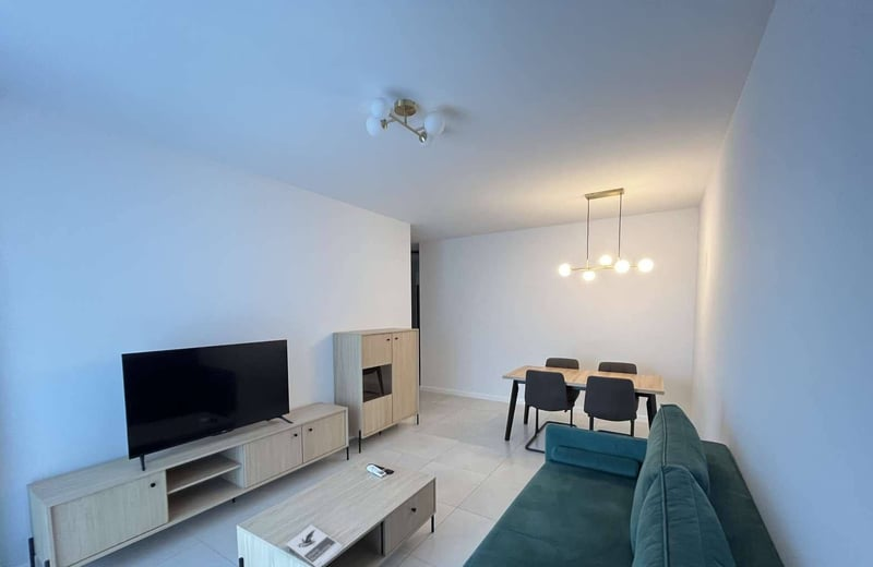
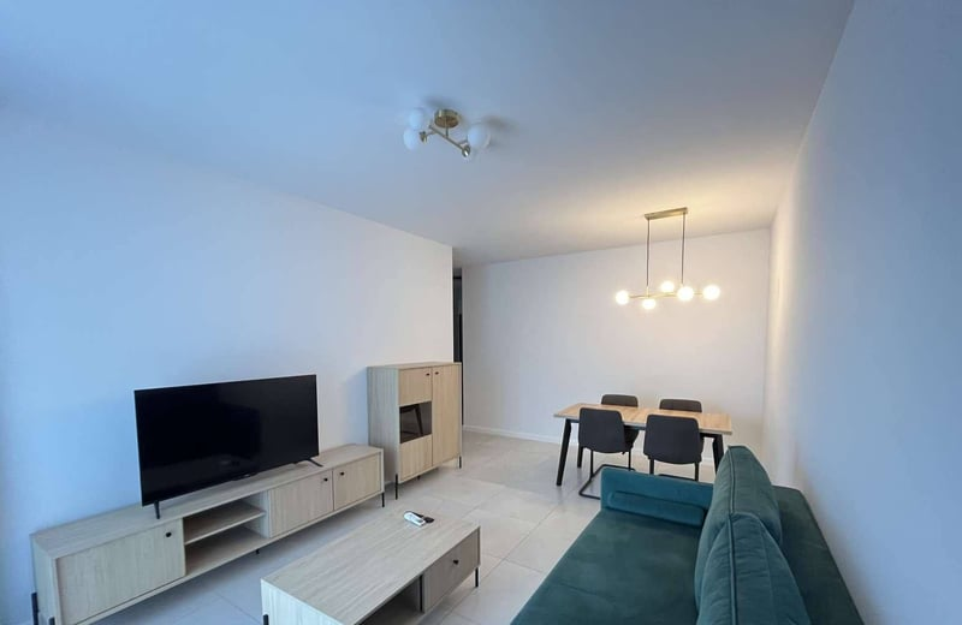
- book (313, 546)
